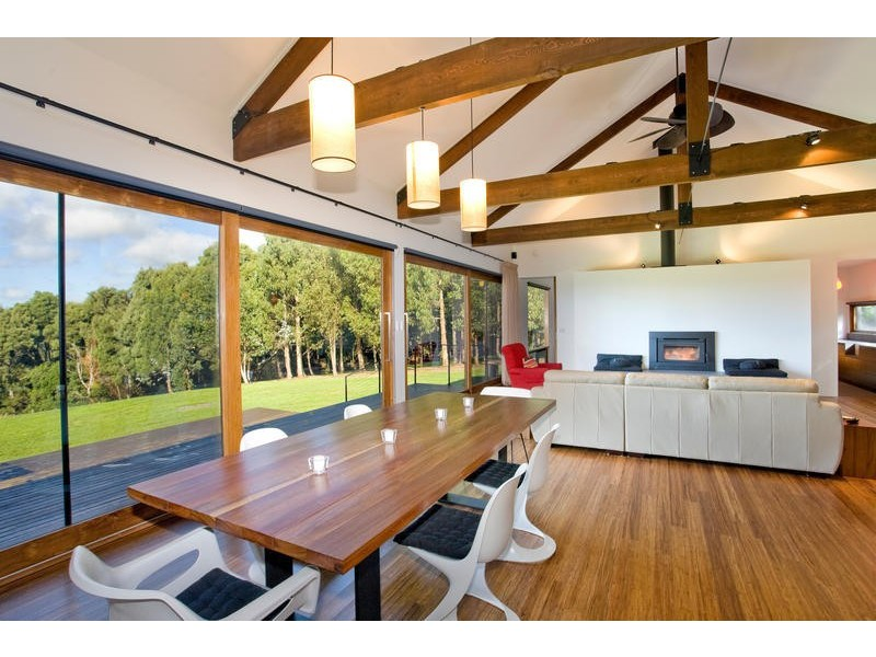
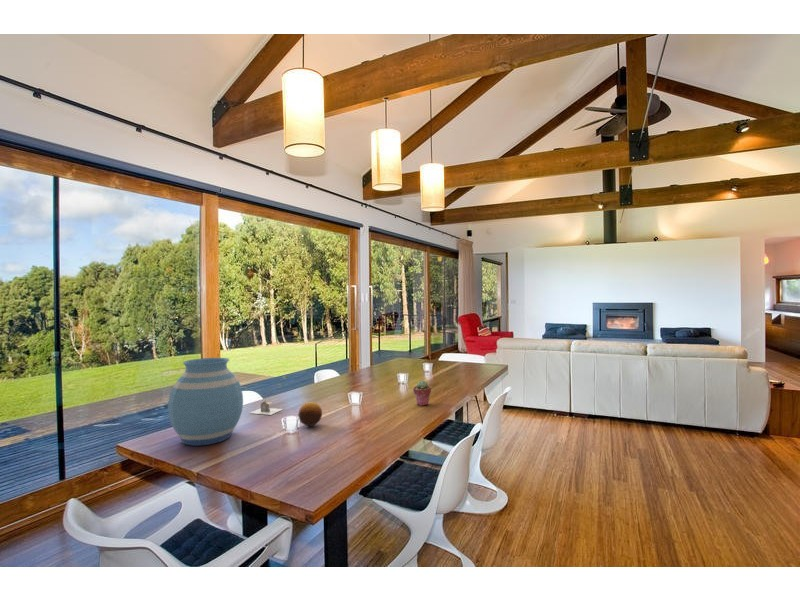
+ fruit (310, 413)
+ vase (207, 399)
+ potted succulent (422, 392)
+ architectural model (266, 403)
